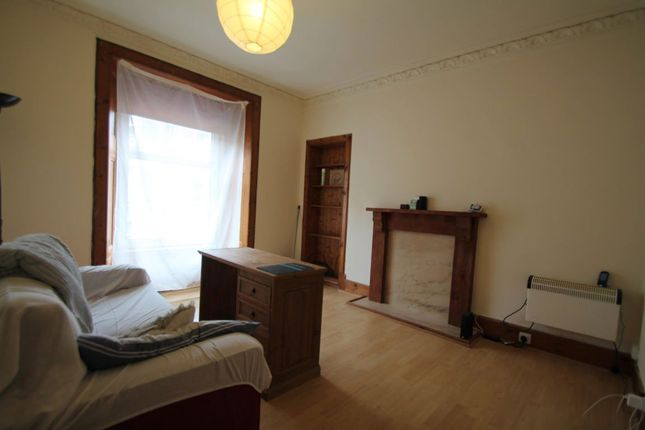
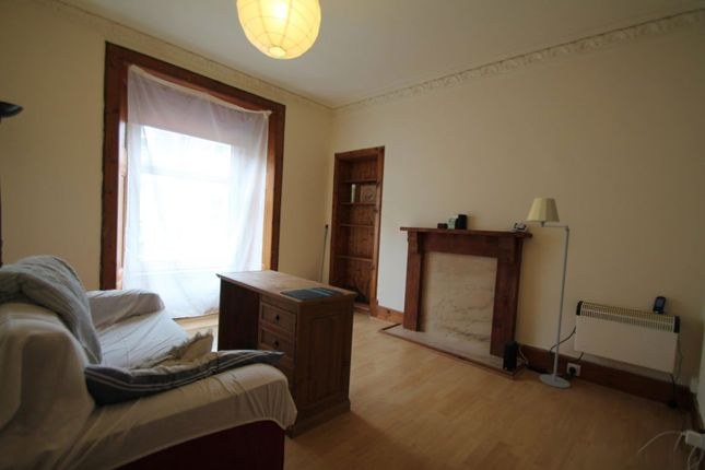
+ floor lamp (561, 290)
